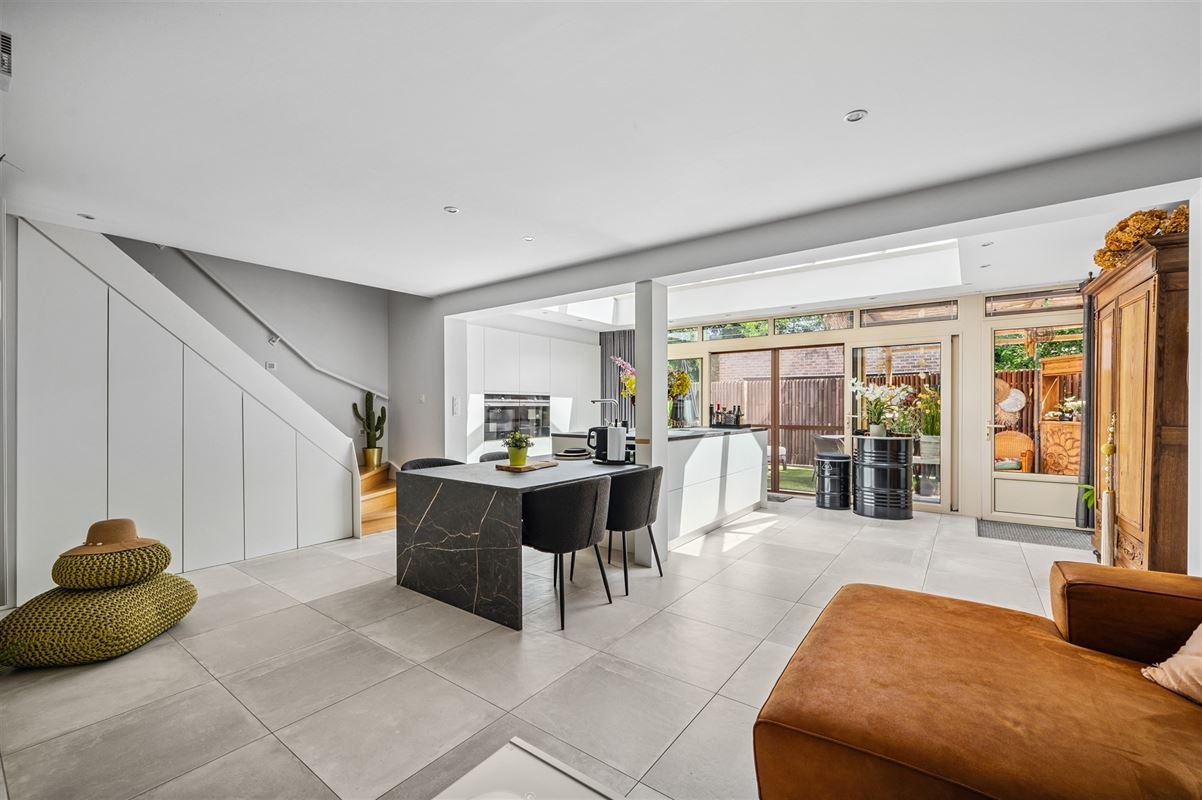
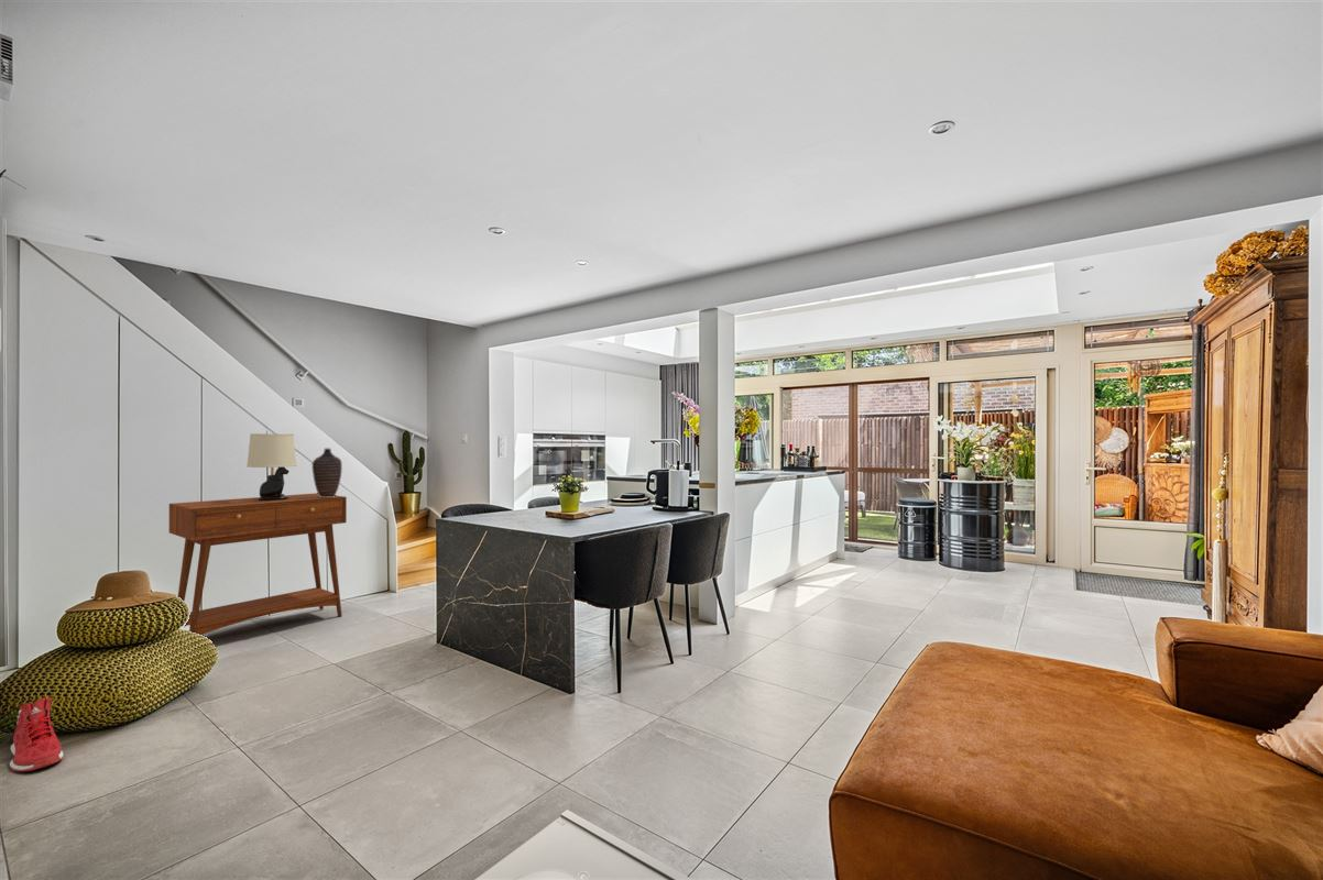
+ table lamp (272, 466)
+ decorative vase (327, 472)
+ sneaker (35, 730)
+ console table (260, 539)
